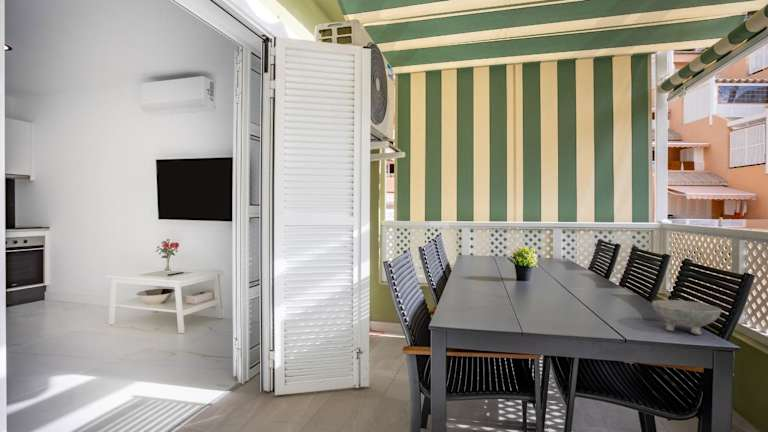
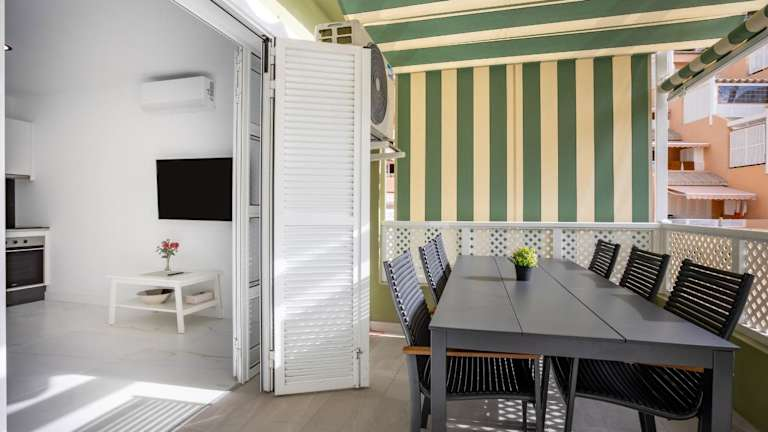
- bowl (685, 317)
